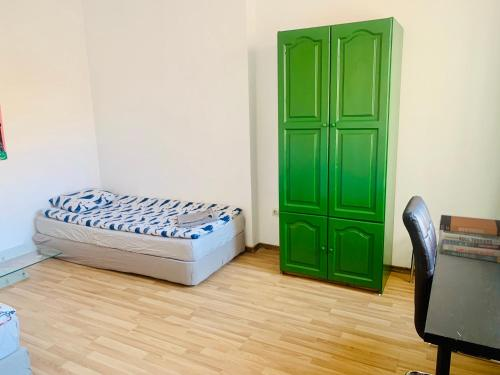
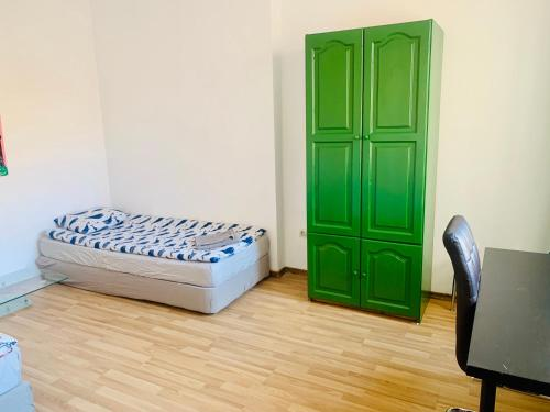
- book stack (472, 237)
